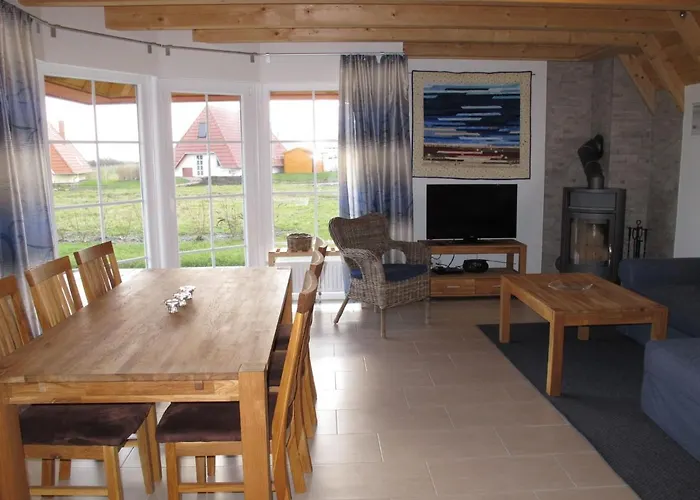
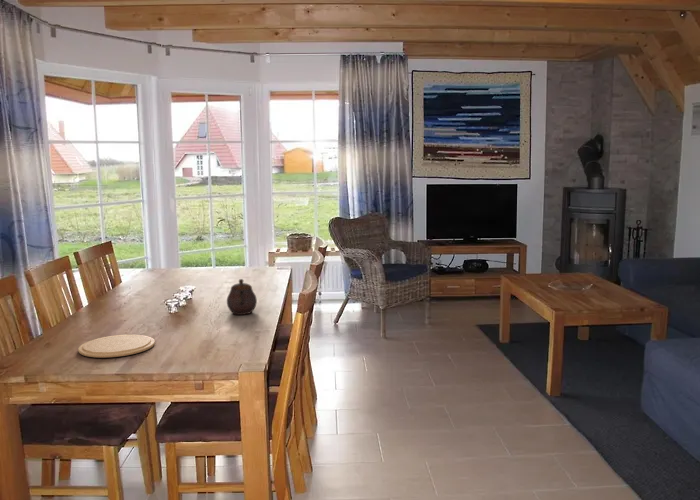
+ plate (117, 344)
+ teapot (241, 295)
